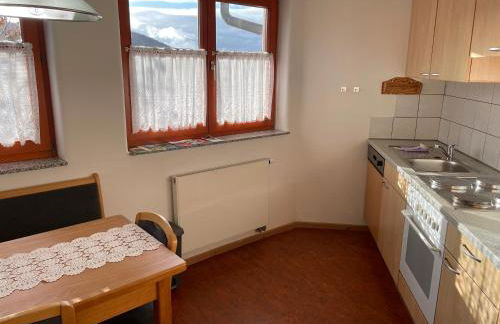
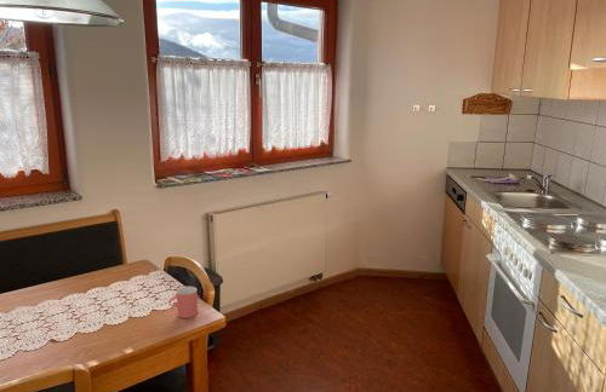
+ cup (183, 302)
